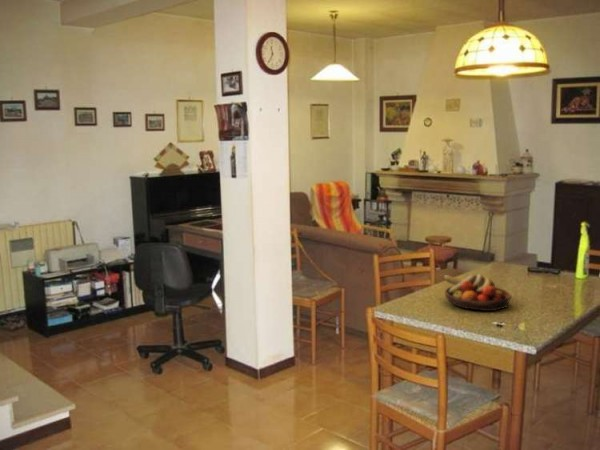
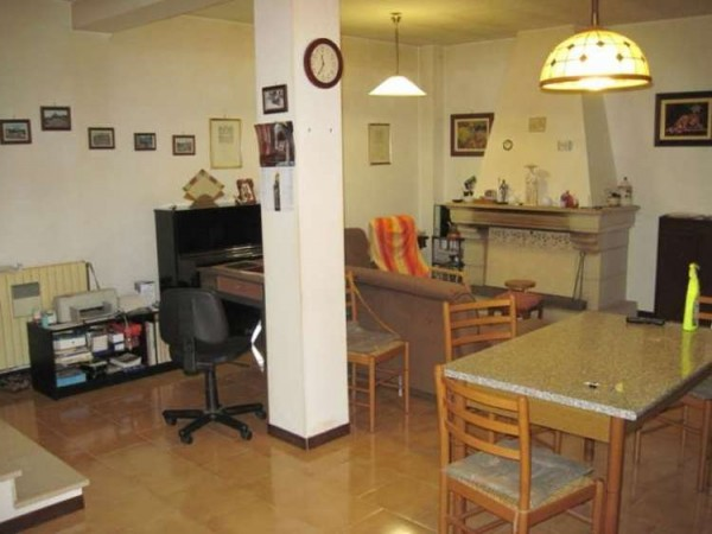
- fruit bowl (476, 290)
